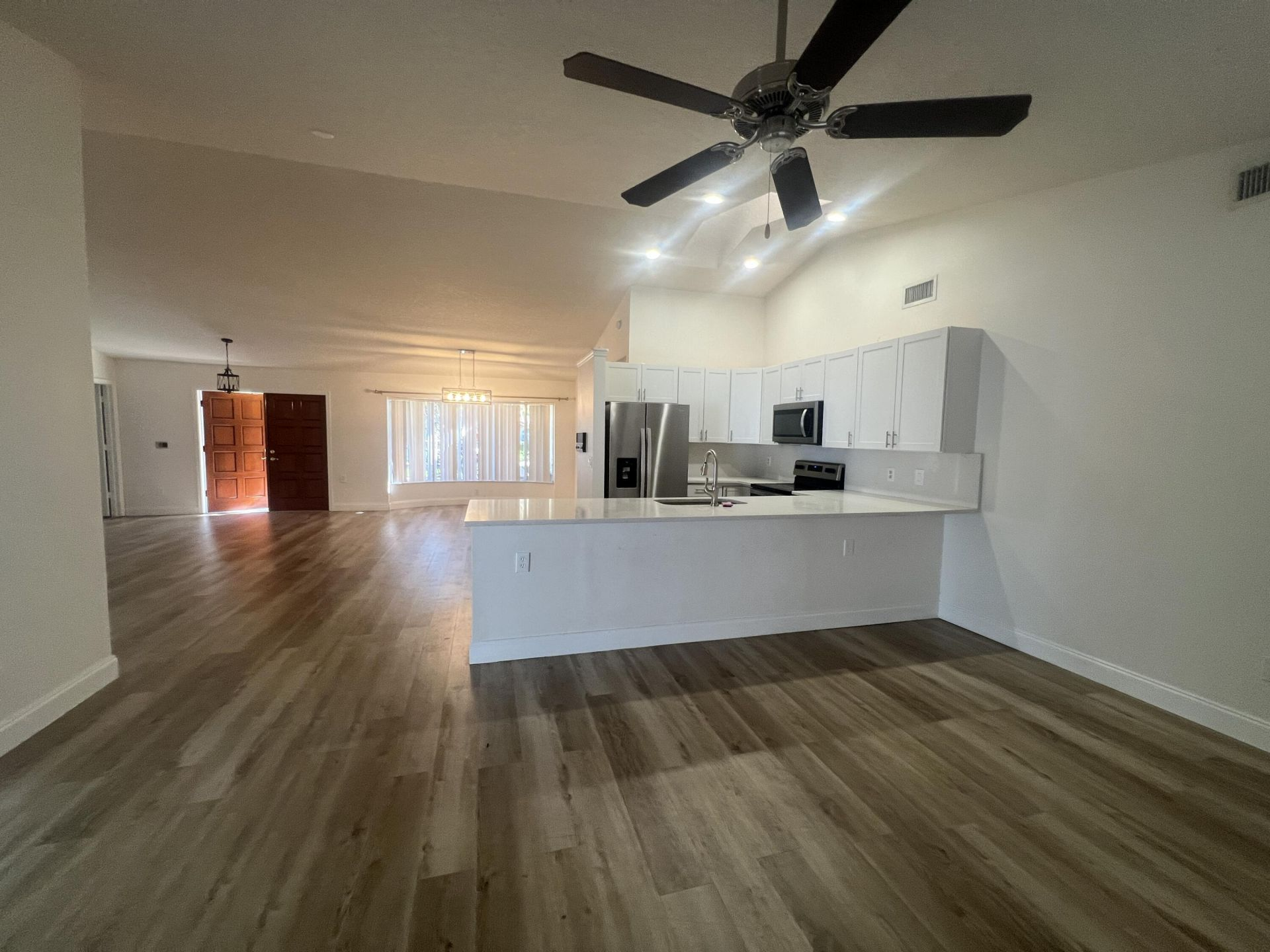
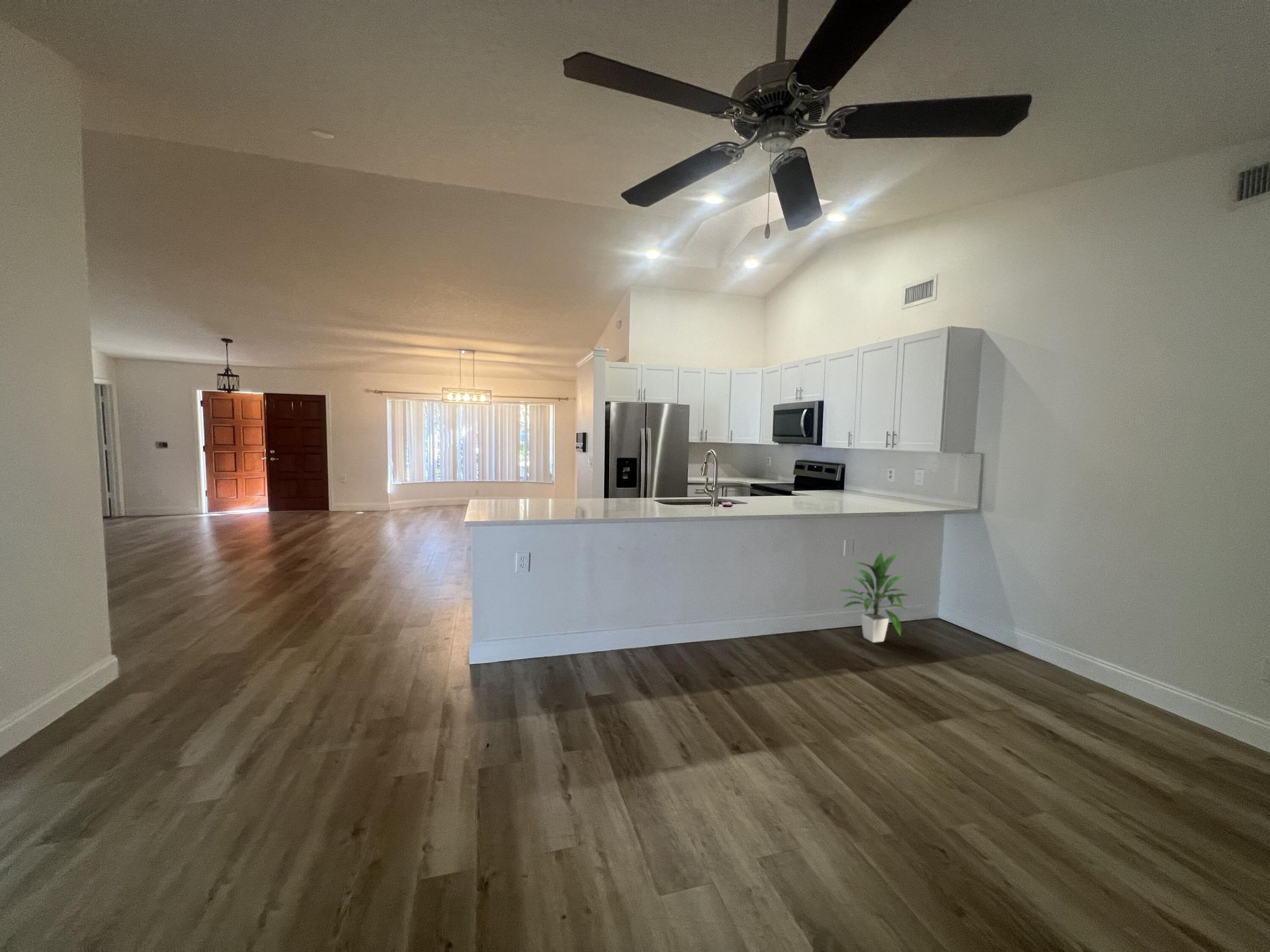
+ indoor plant (876, 596)
